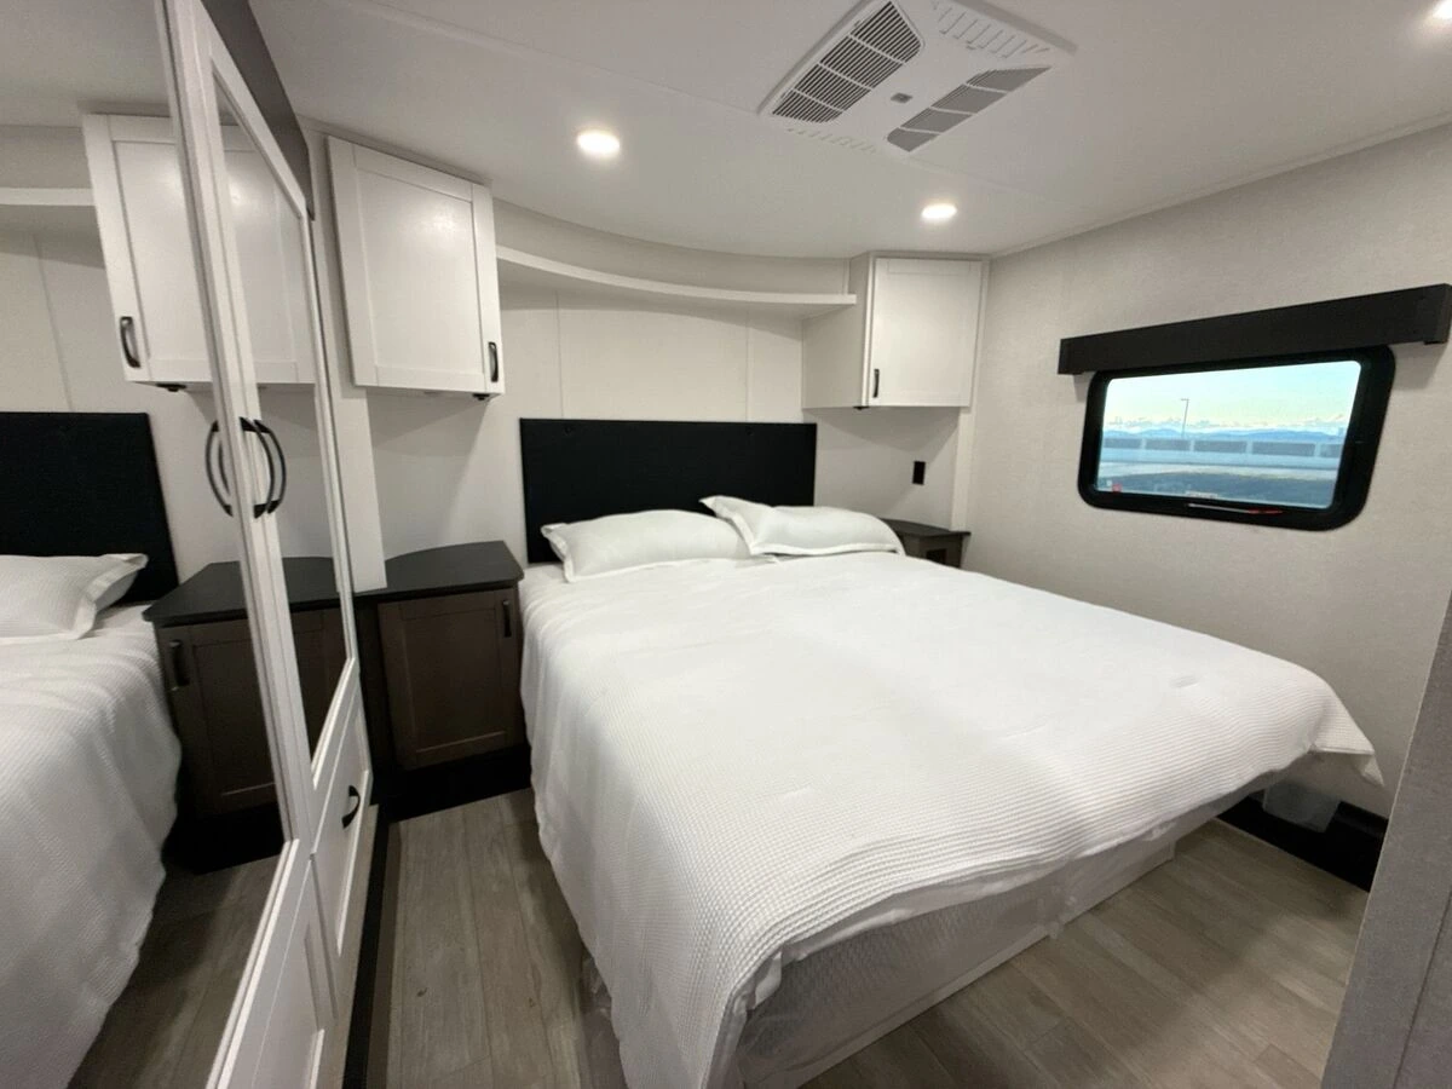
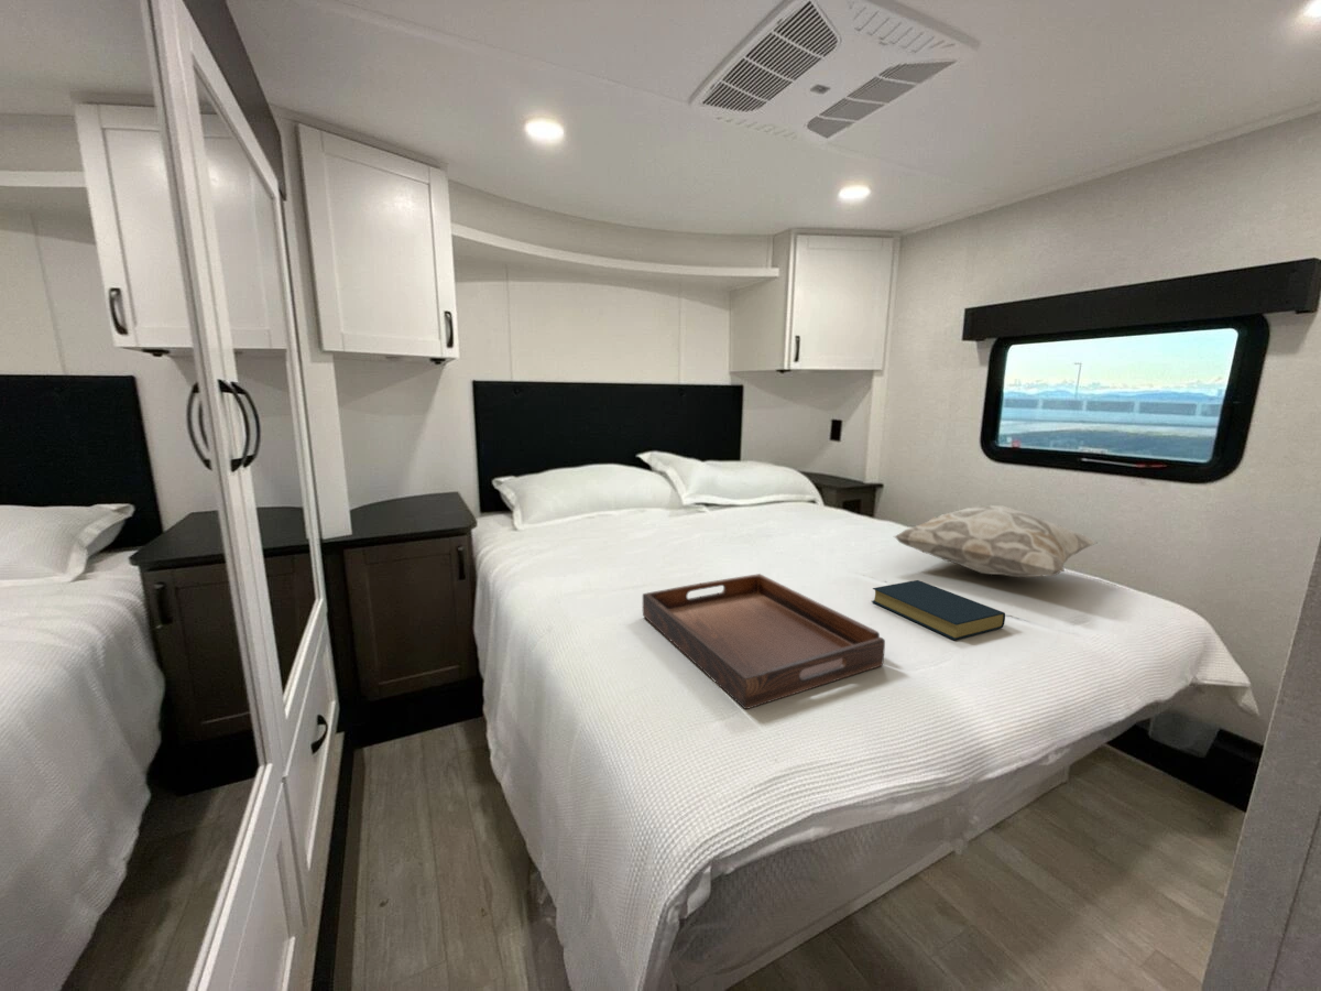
+ decorative pillow (993, 540)
+ serving tray (753, 625)
+ hardback book (935, 606)
